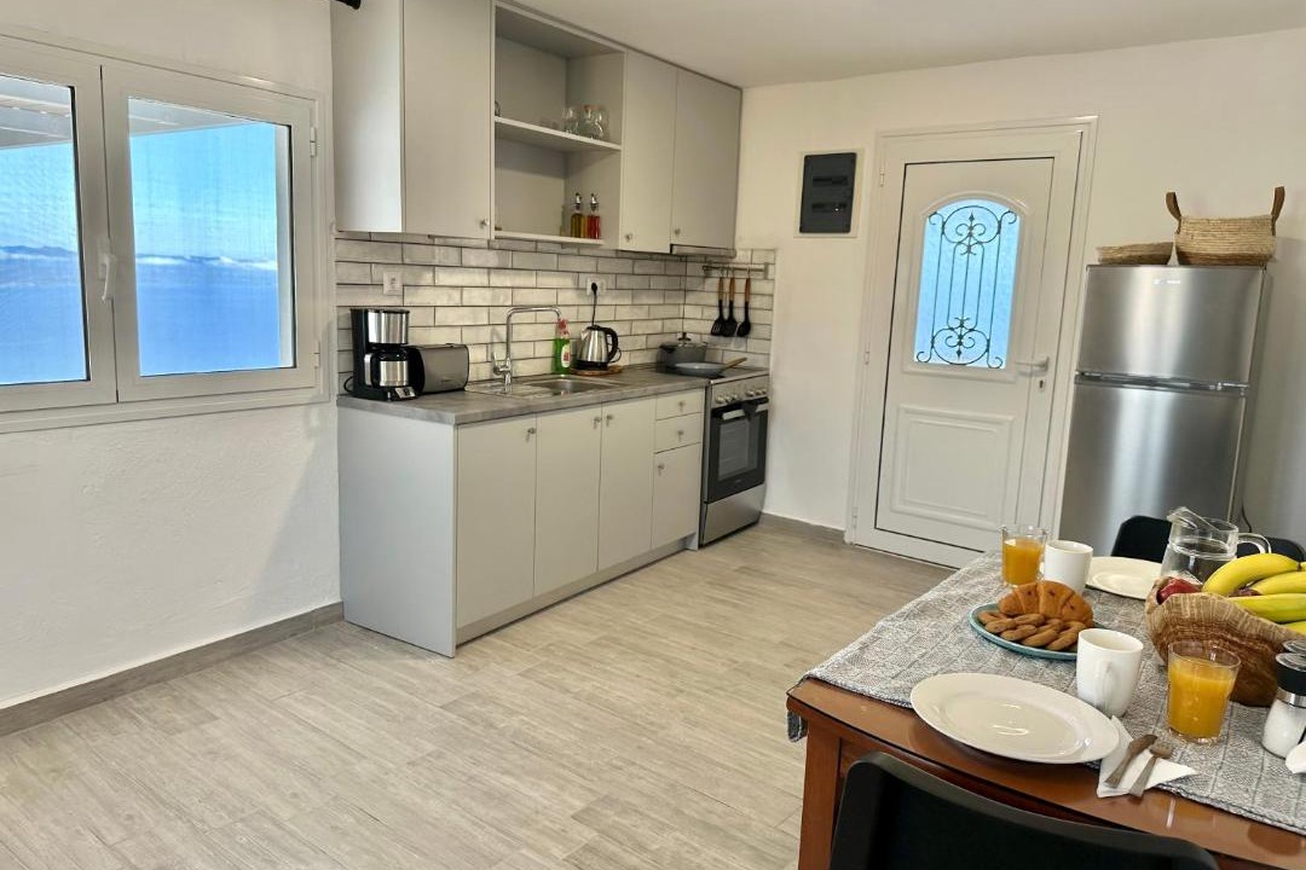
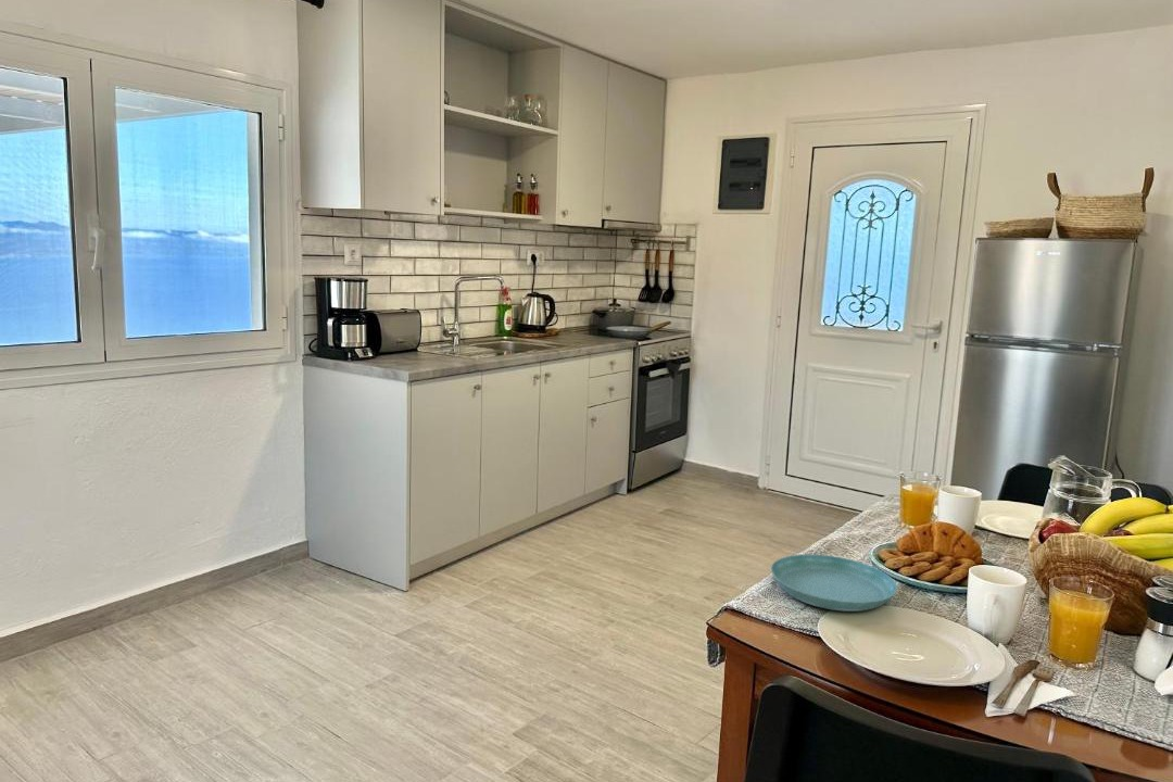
+ saucer (832, 583)
